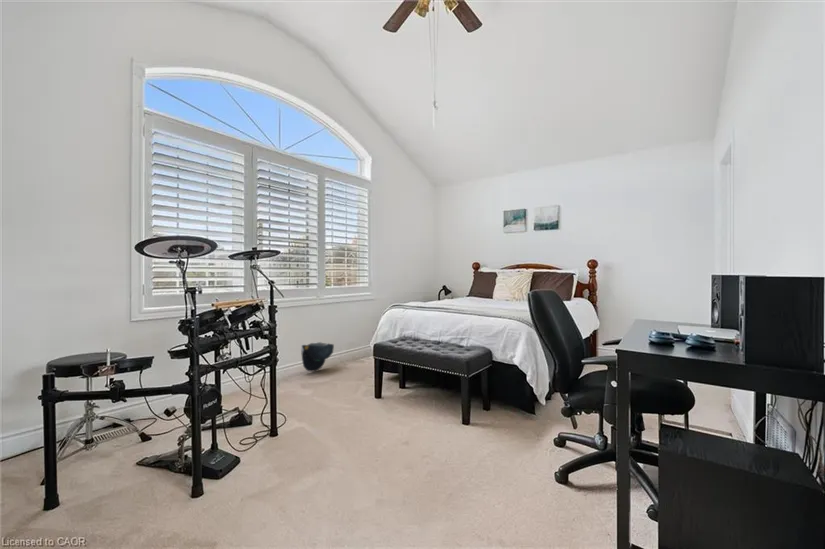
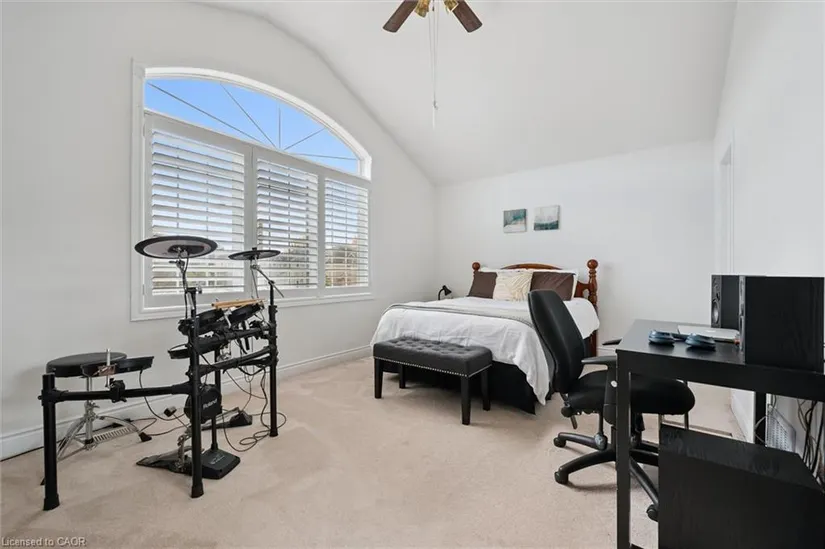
- bag (321, 357)
